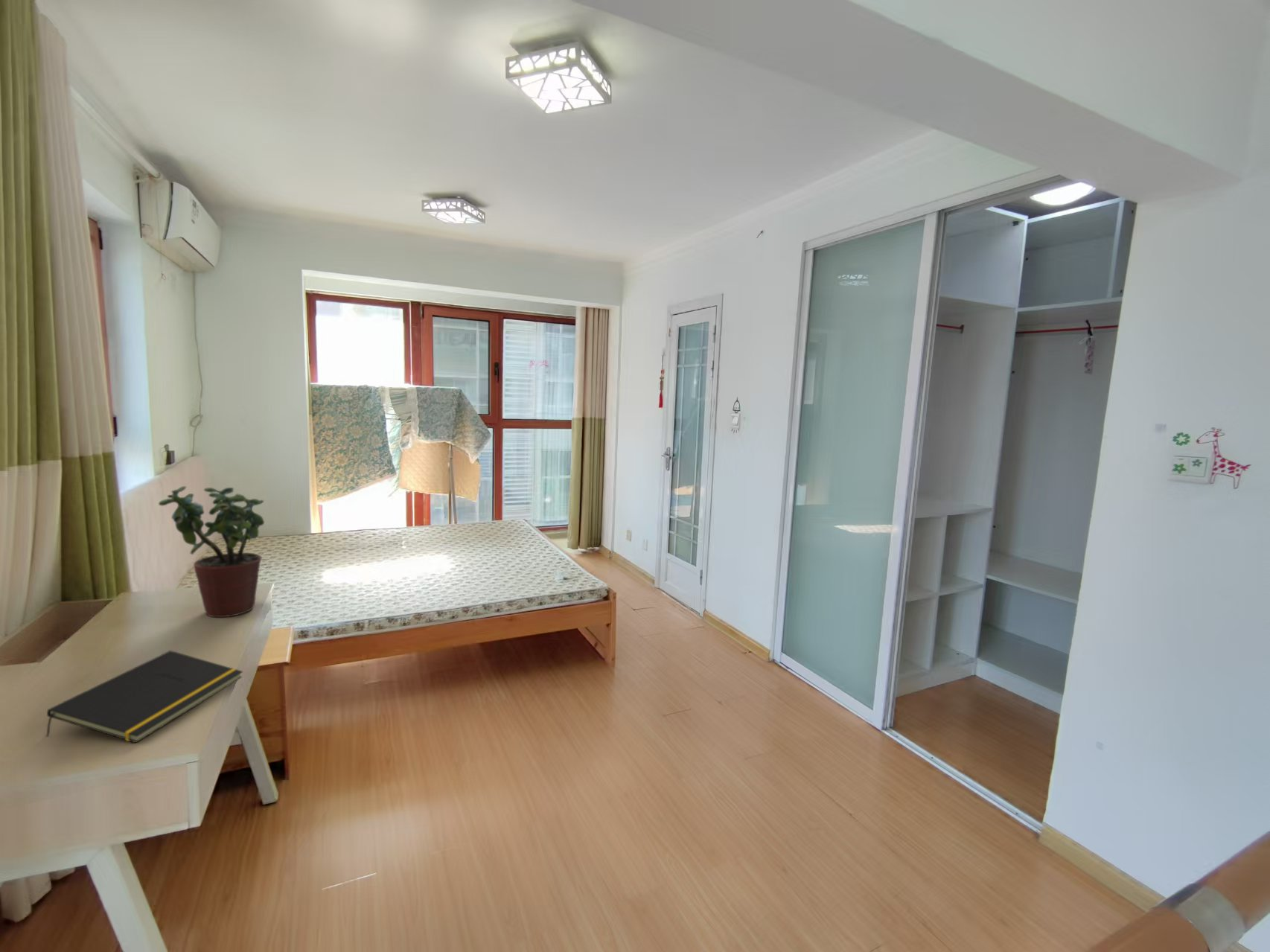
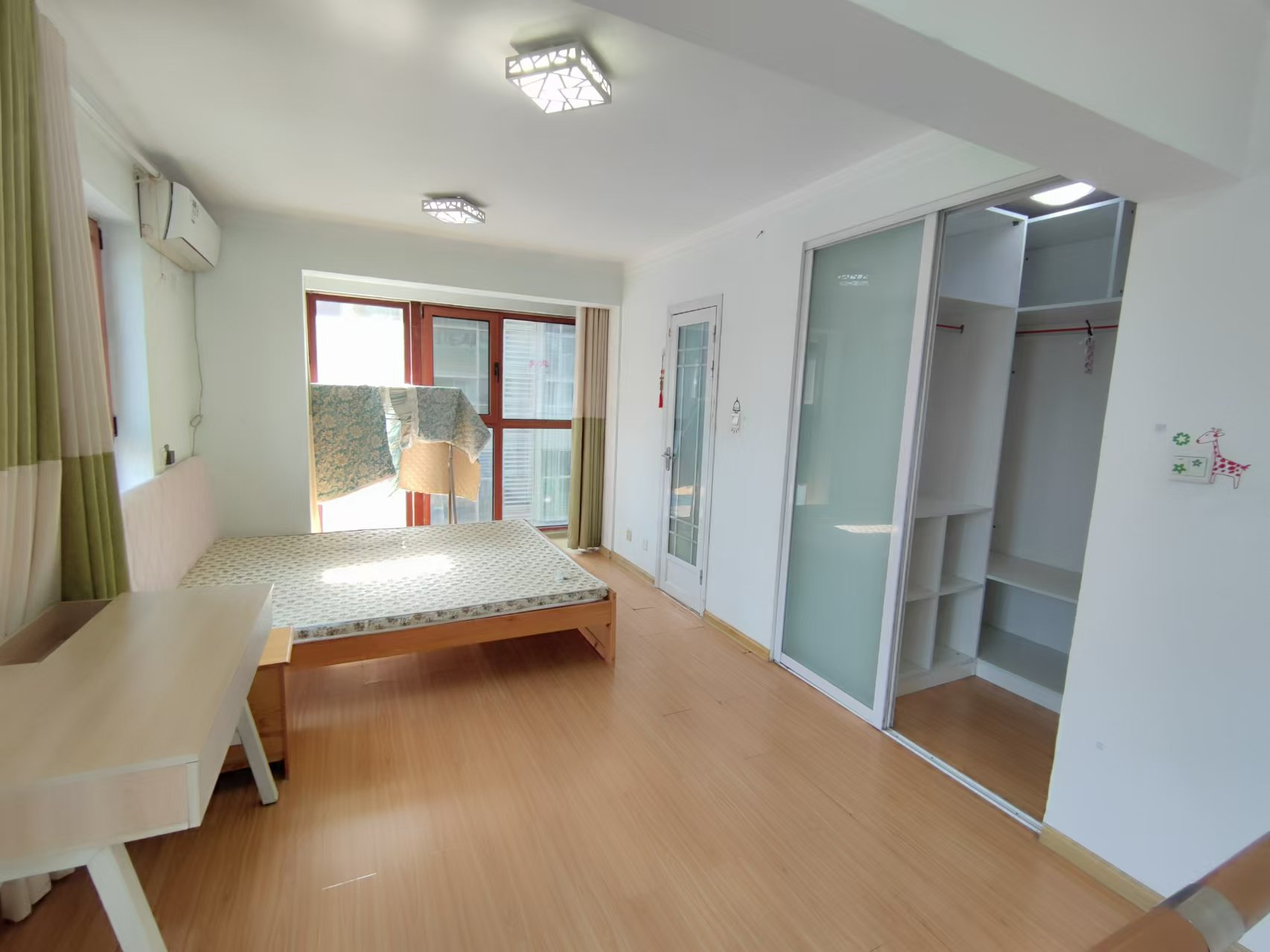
- notepad (155, 691)
- potted plant (226, 546)
